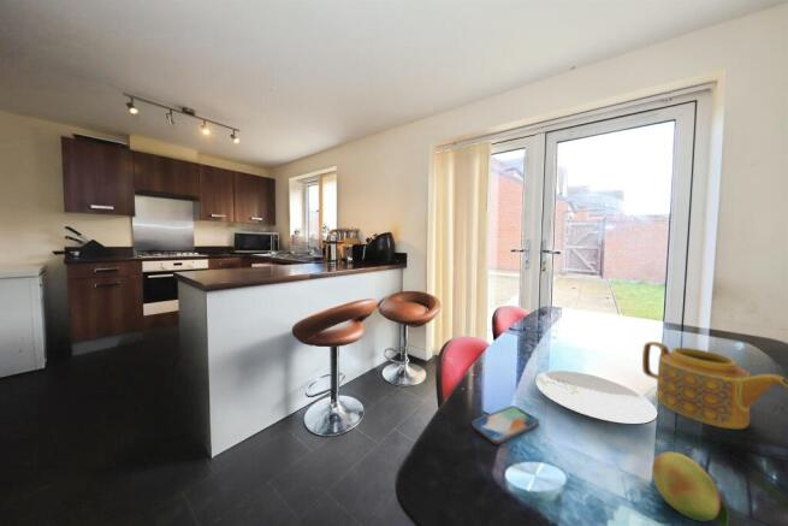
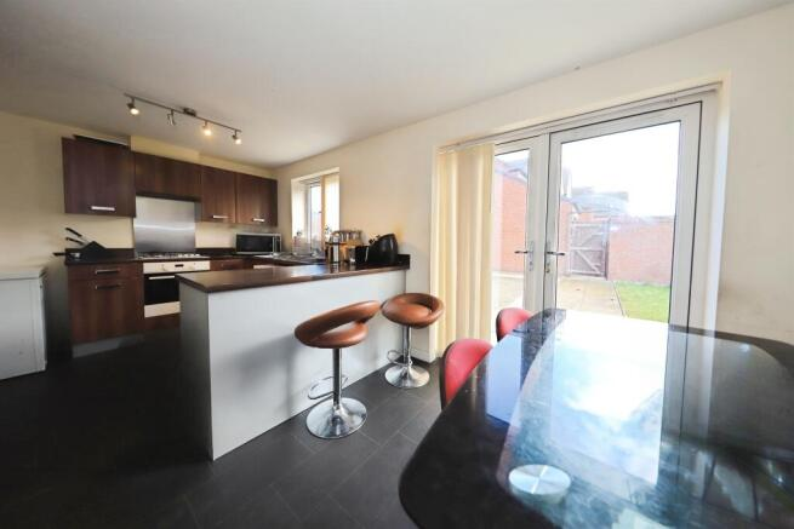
- teapot (703, 383)
- plate (588, 398)
- fruit (685, 483)
- smartphone (505, 422)
